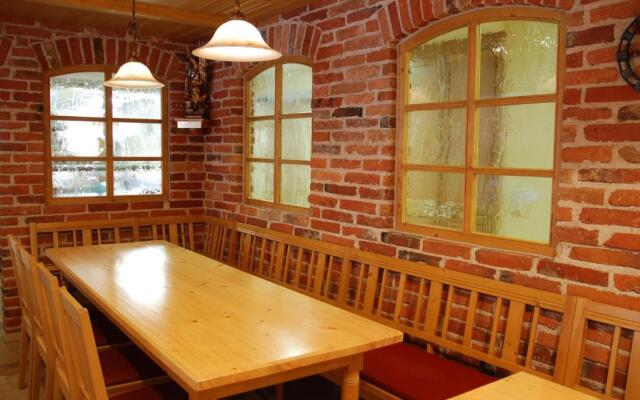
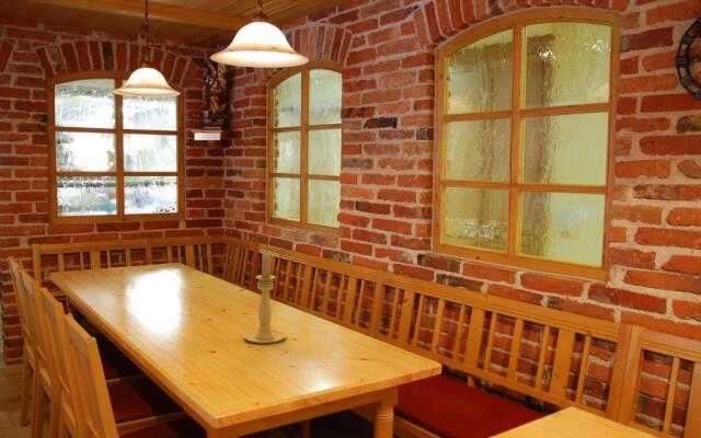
+ candle holder (265, 295)
